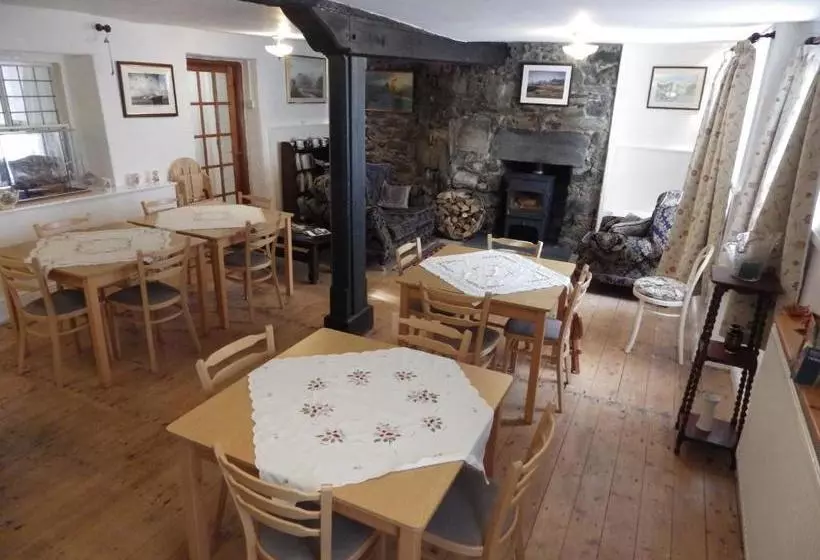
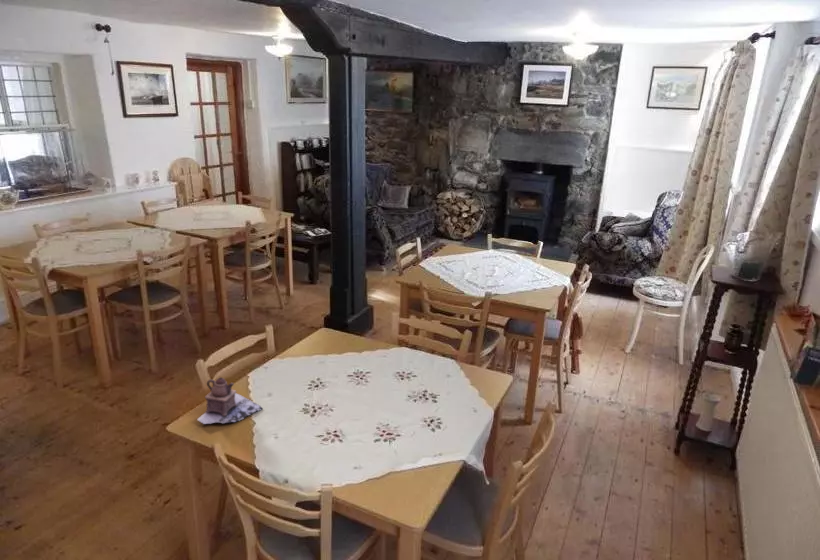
+ teapot (223, 394)
